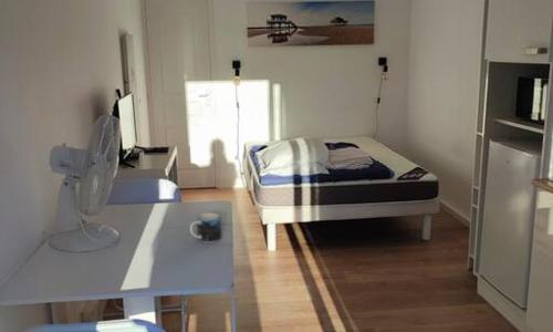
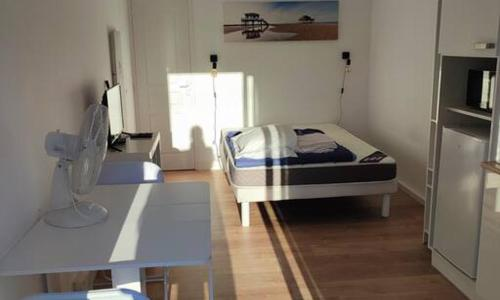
- mug (205, 229)
